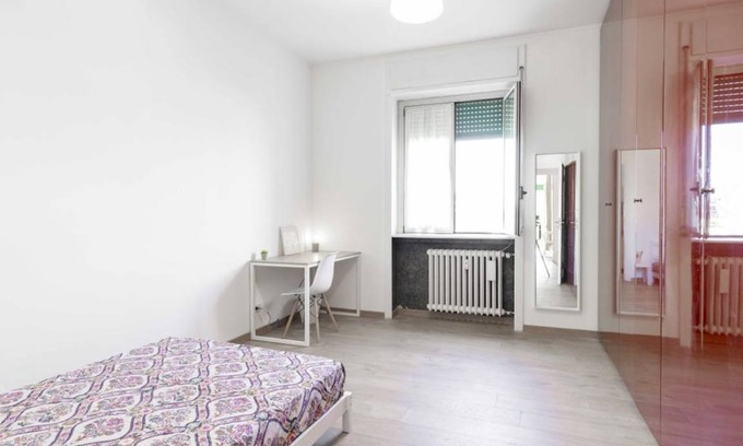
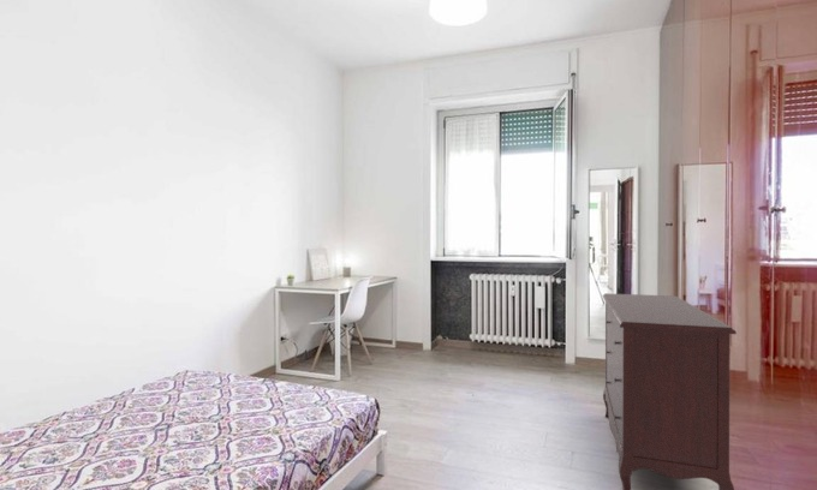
+ dresser (652, 381)
